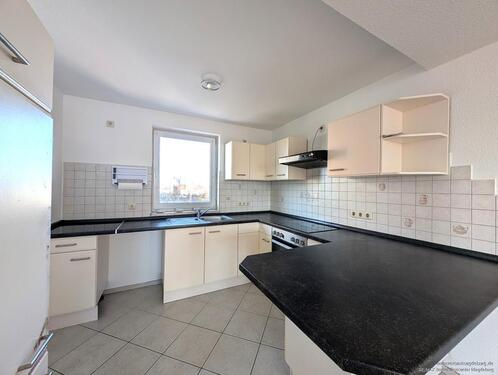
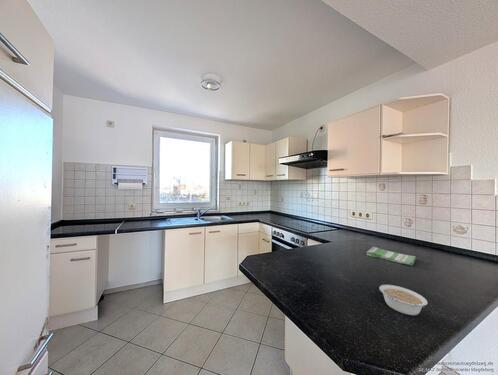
+ dish towel (390, 255)
+ legume (403, 300)
